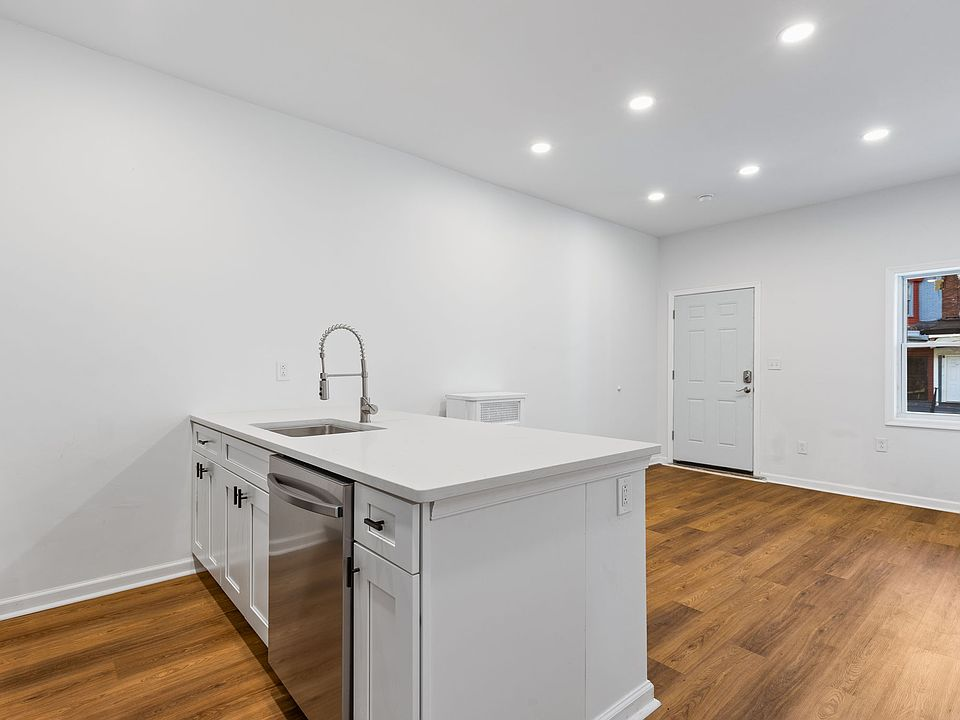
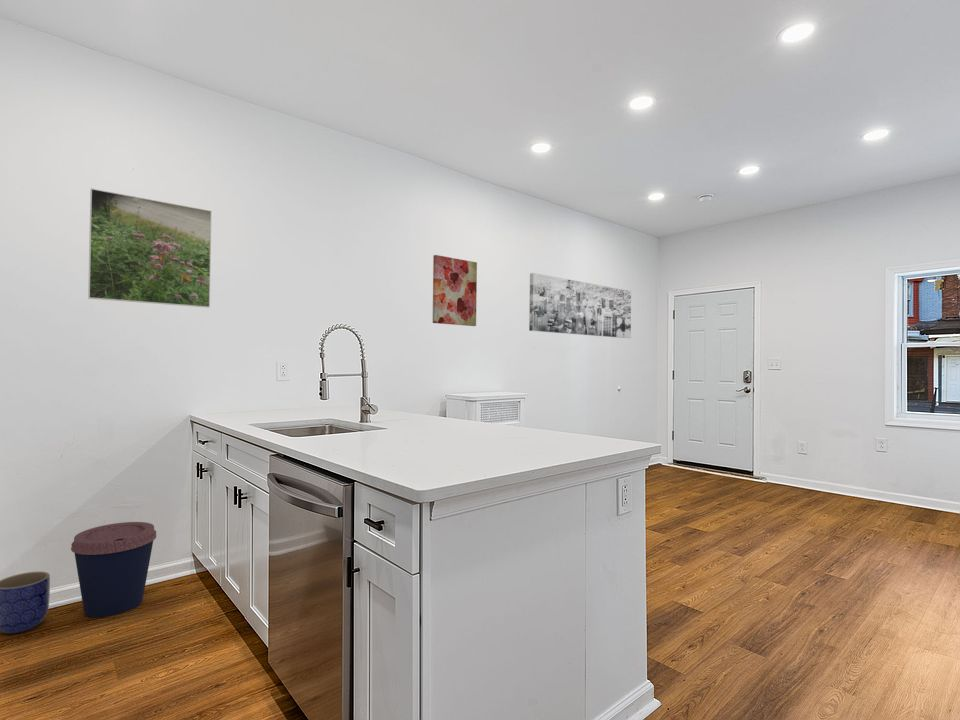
+ coffee cup (114, 569)
+ wall art (585, 308)
+ planter (22, 603)
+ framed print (153, 252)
+ wall art (455, 291)
